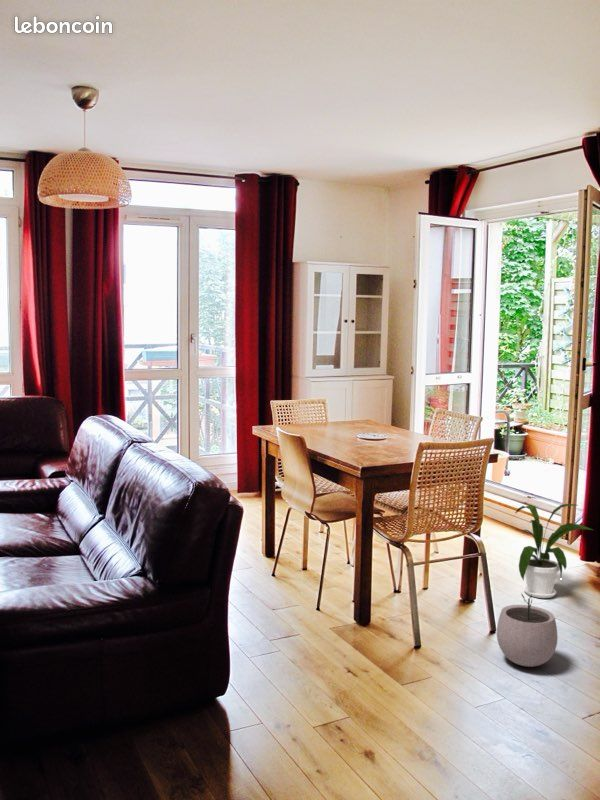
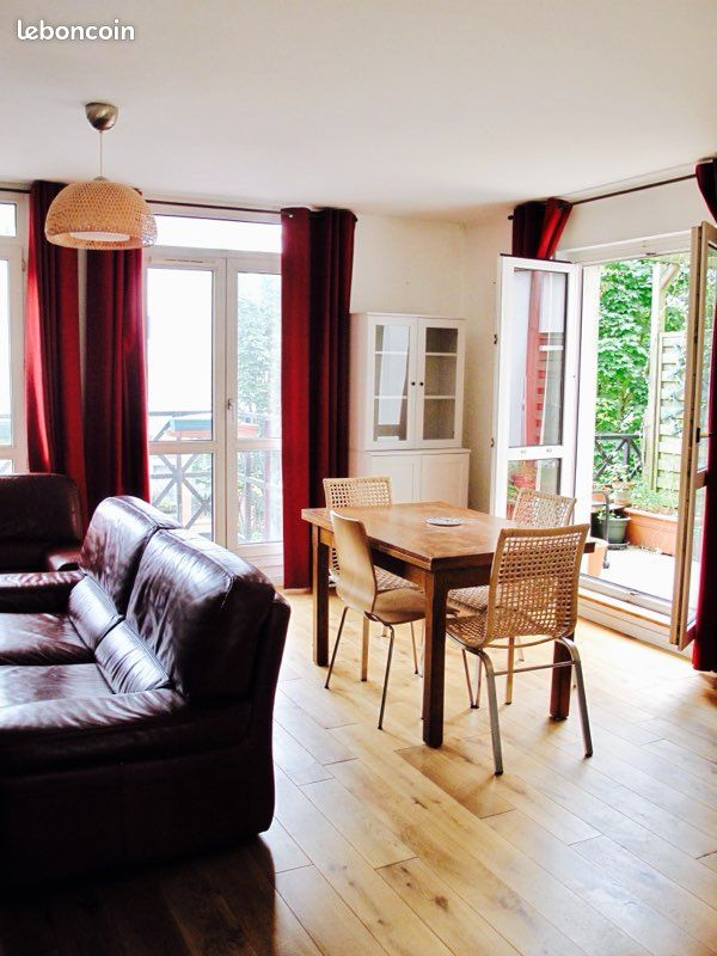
- house plant (546, 547)
- plant pot (527, 627)
